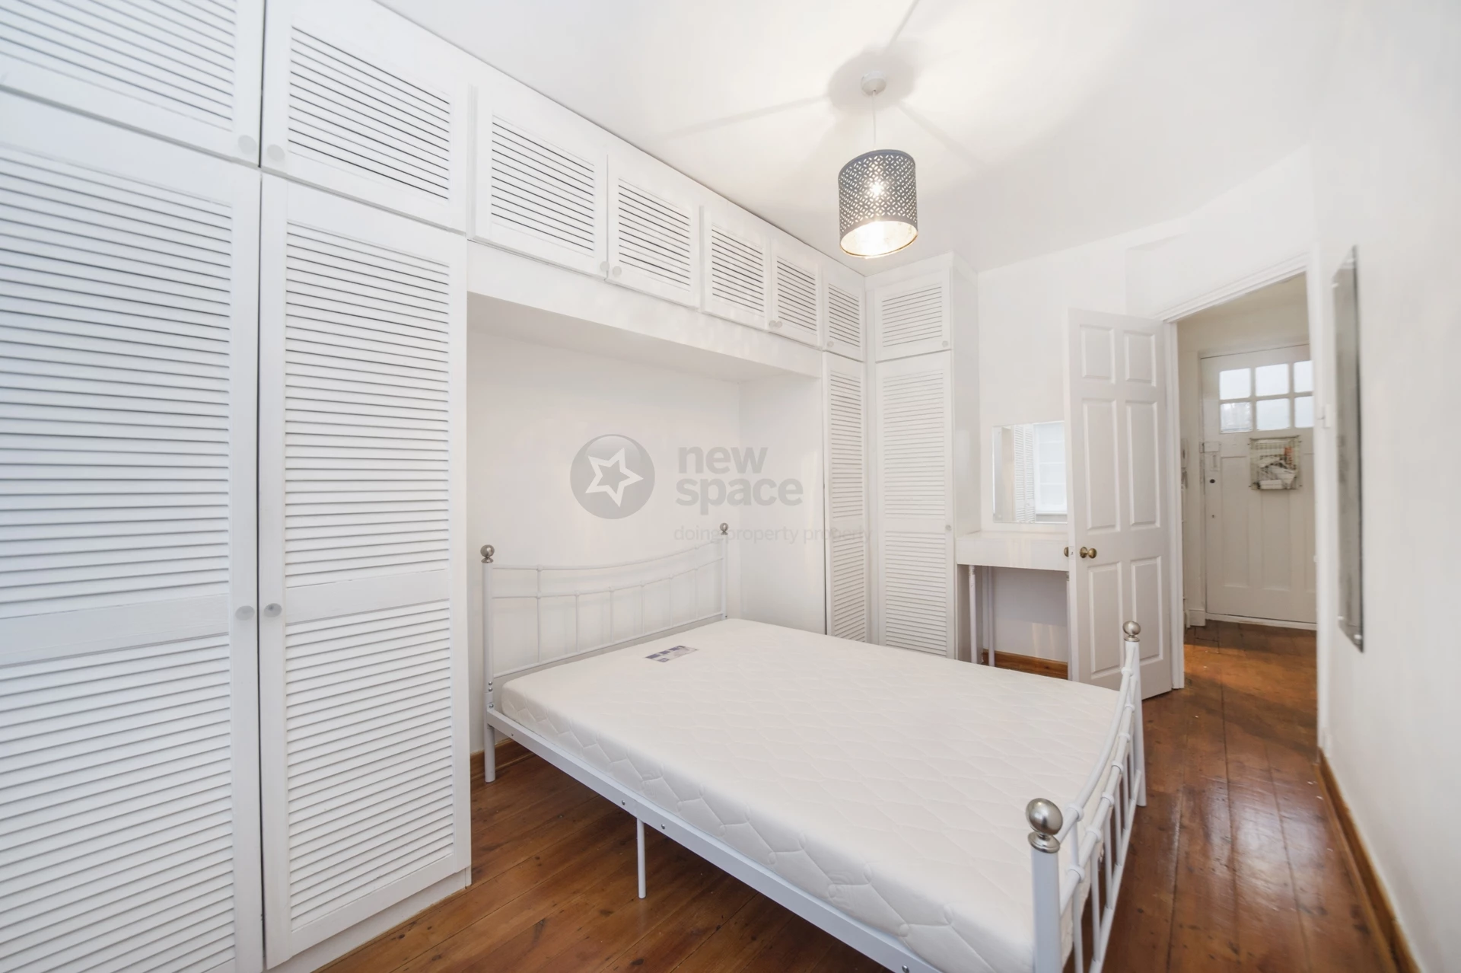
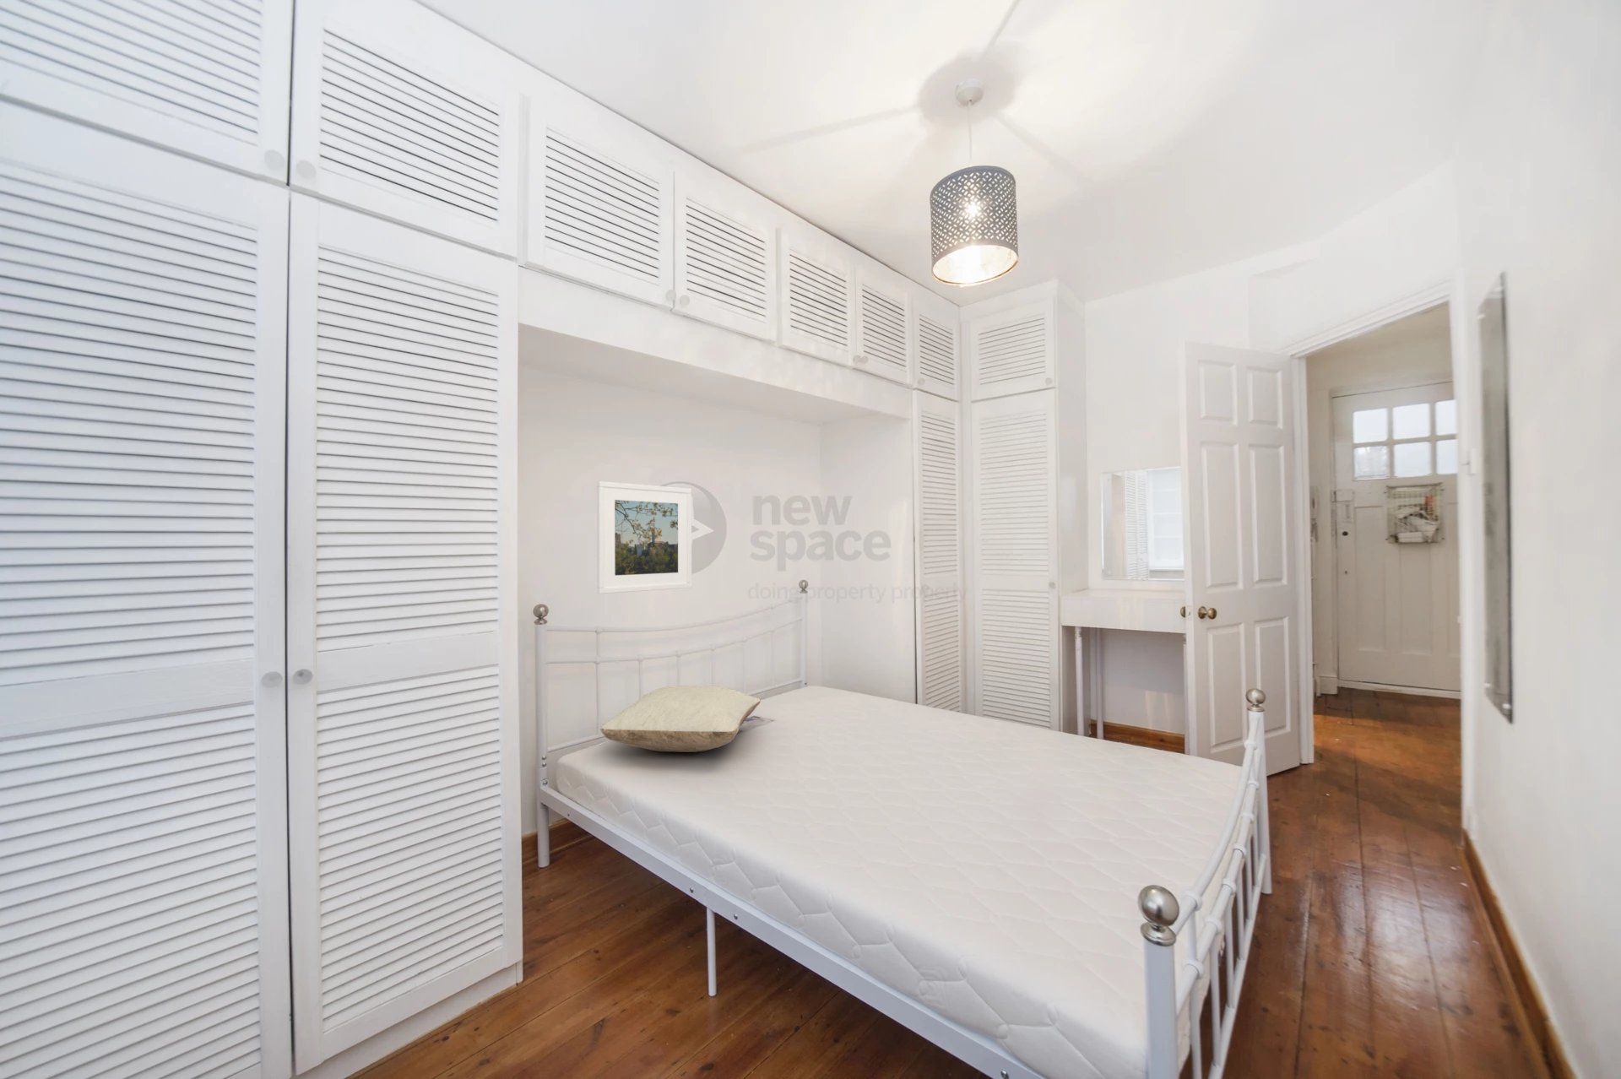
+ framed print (647, 538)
+ pillow (685, 719)
